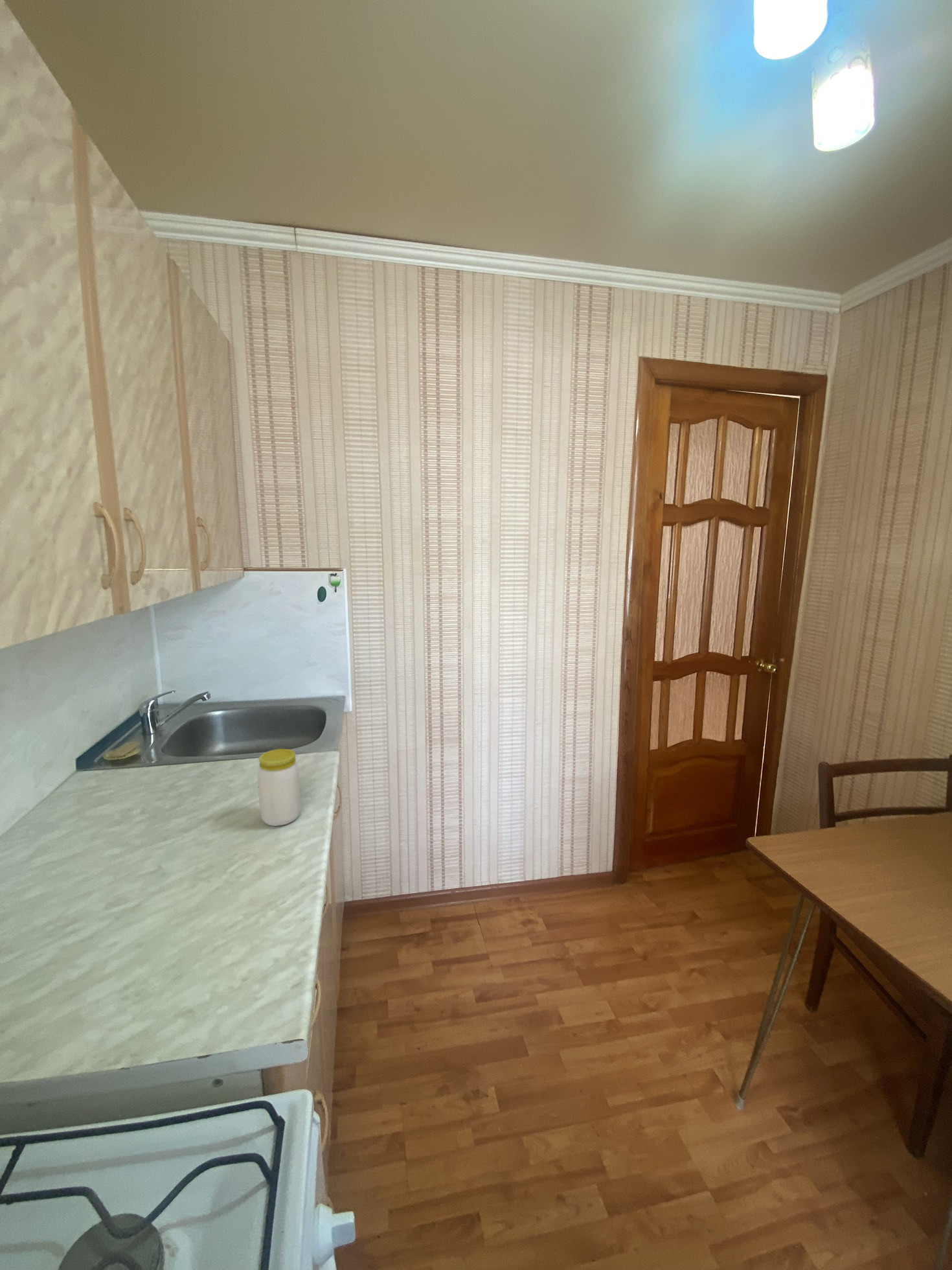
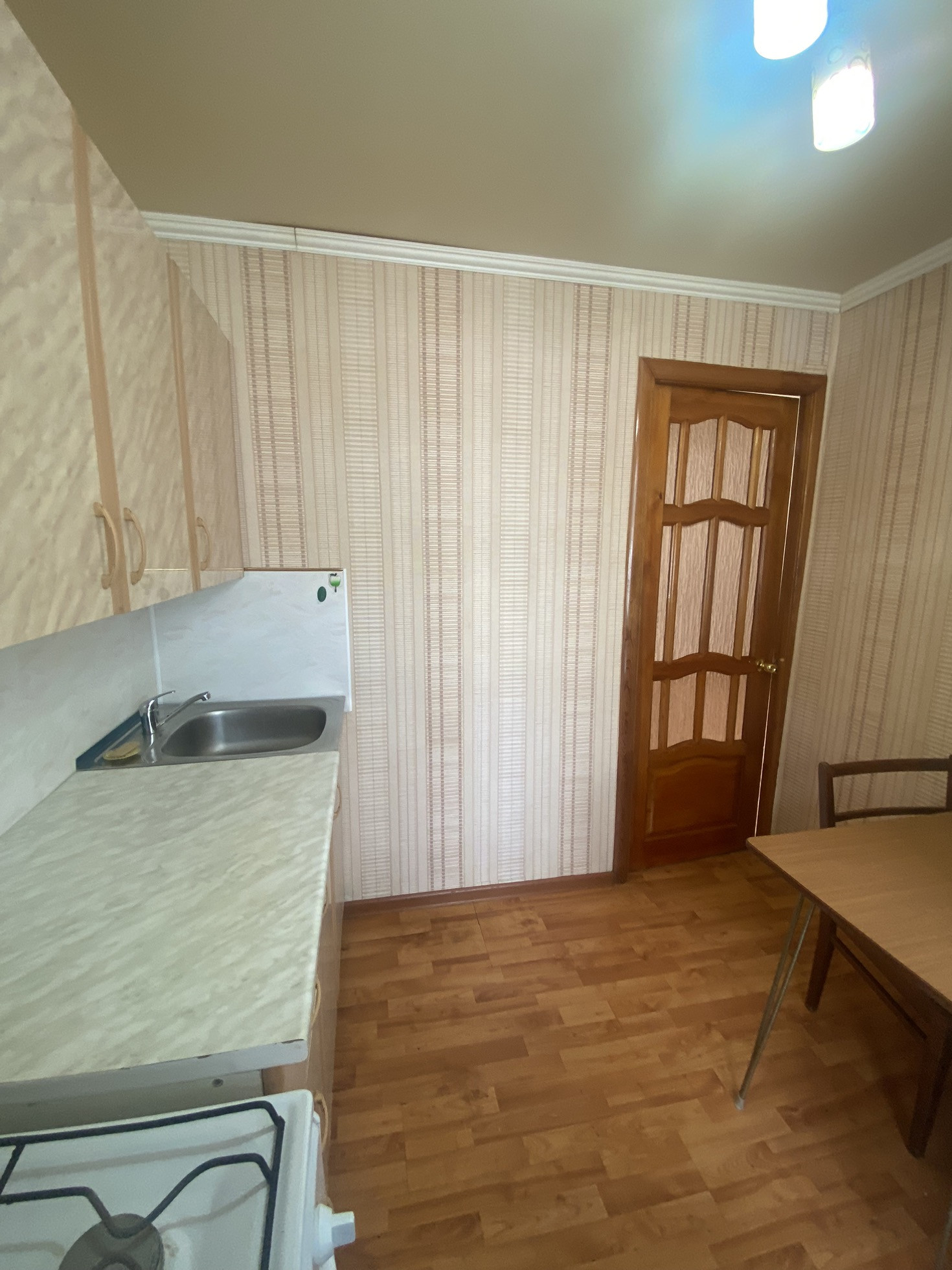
- jar (279, 786)
